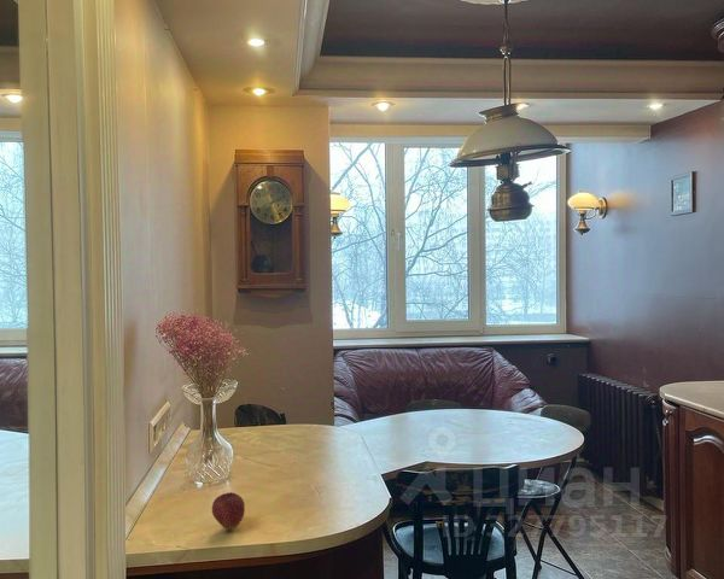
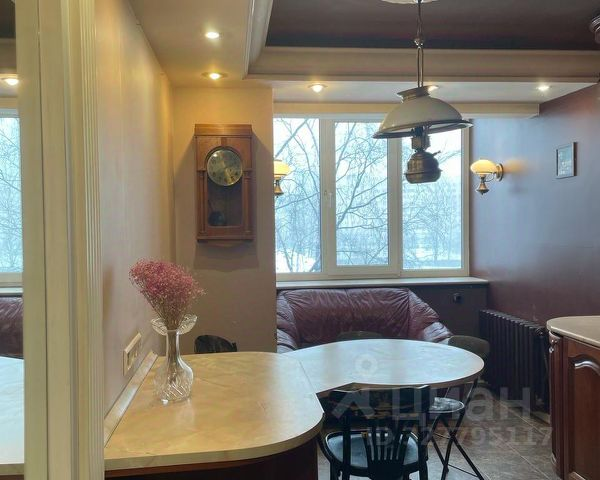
- fruit (228, 510)
